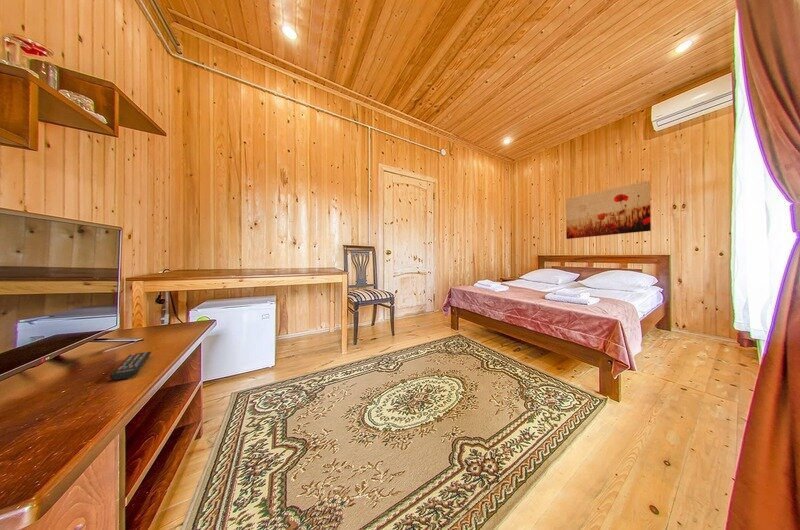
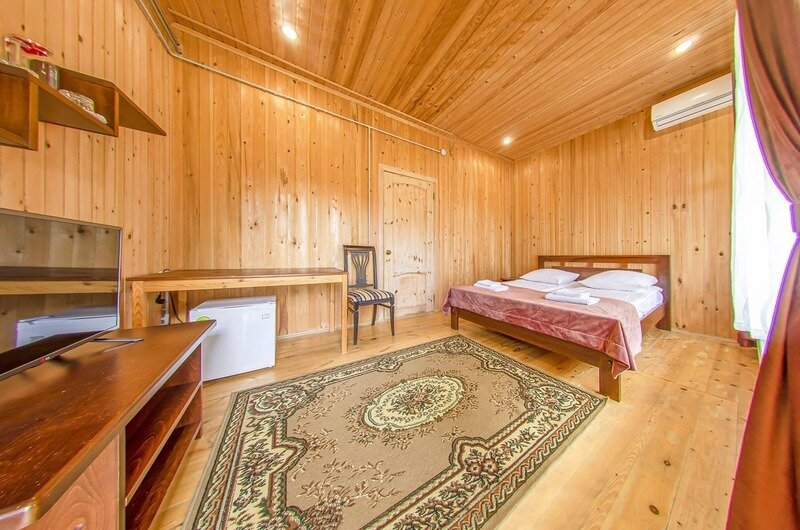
- wall art (603, 213)
- remote control (133, 363)
